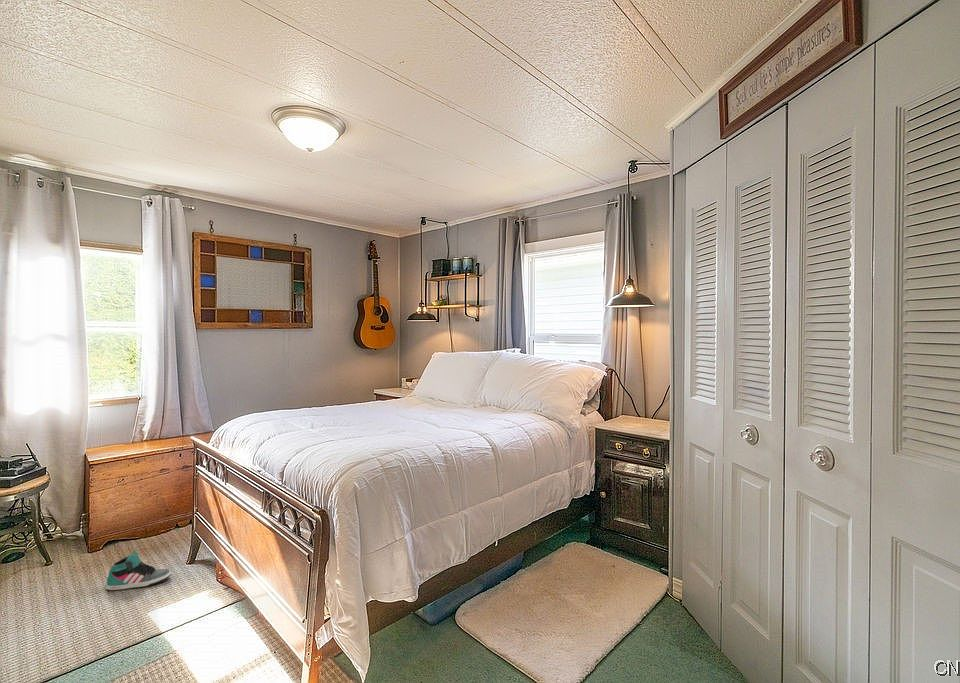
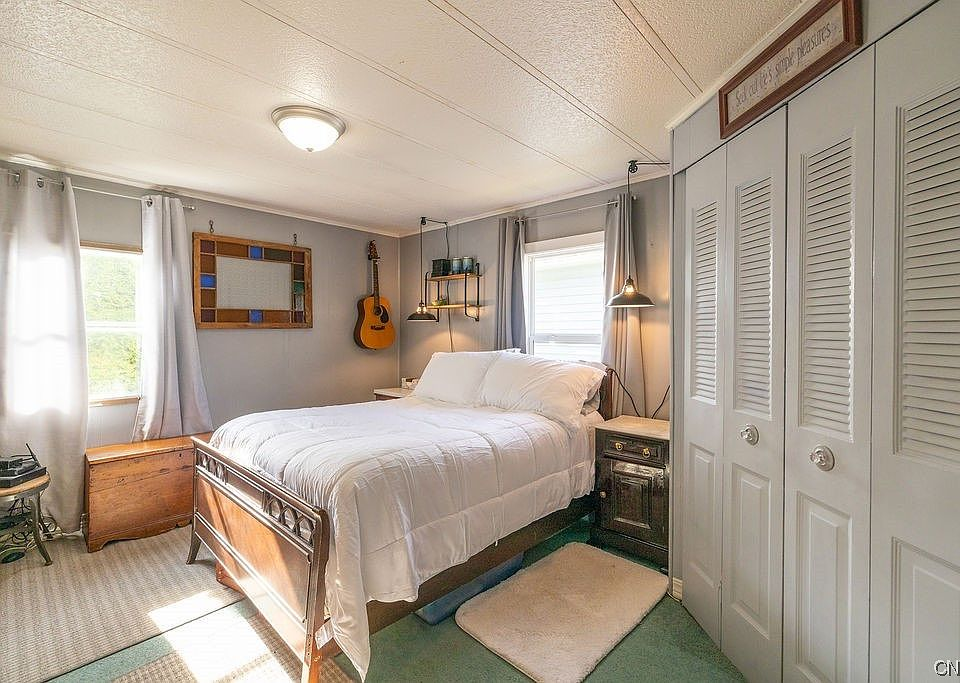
- sneaker (139, 567)
